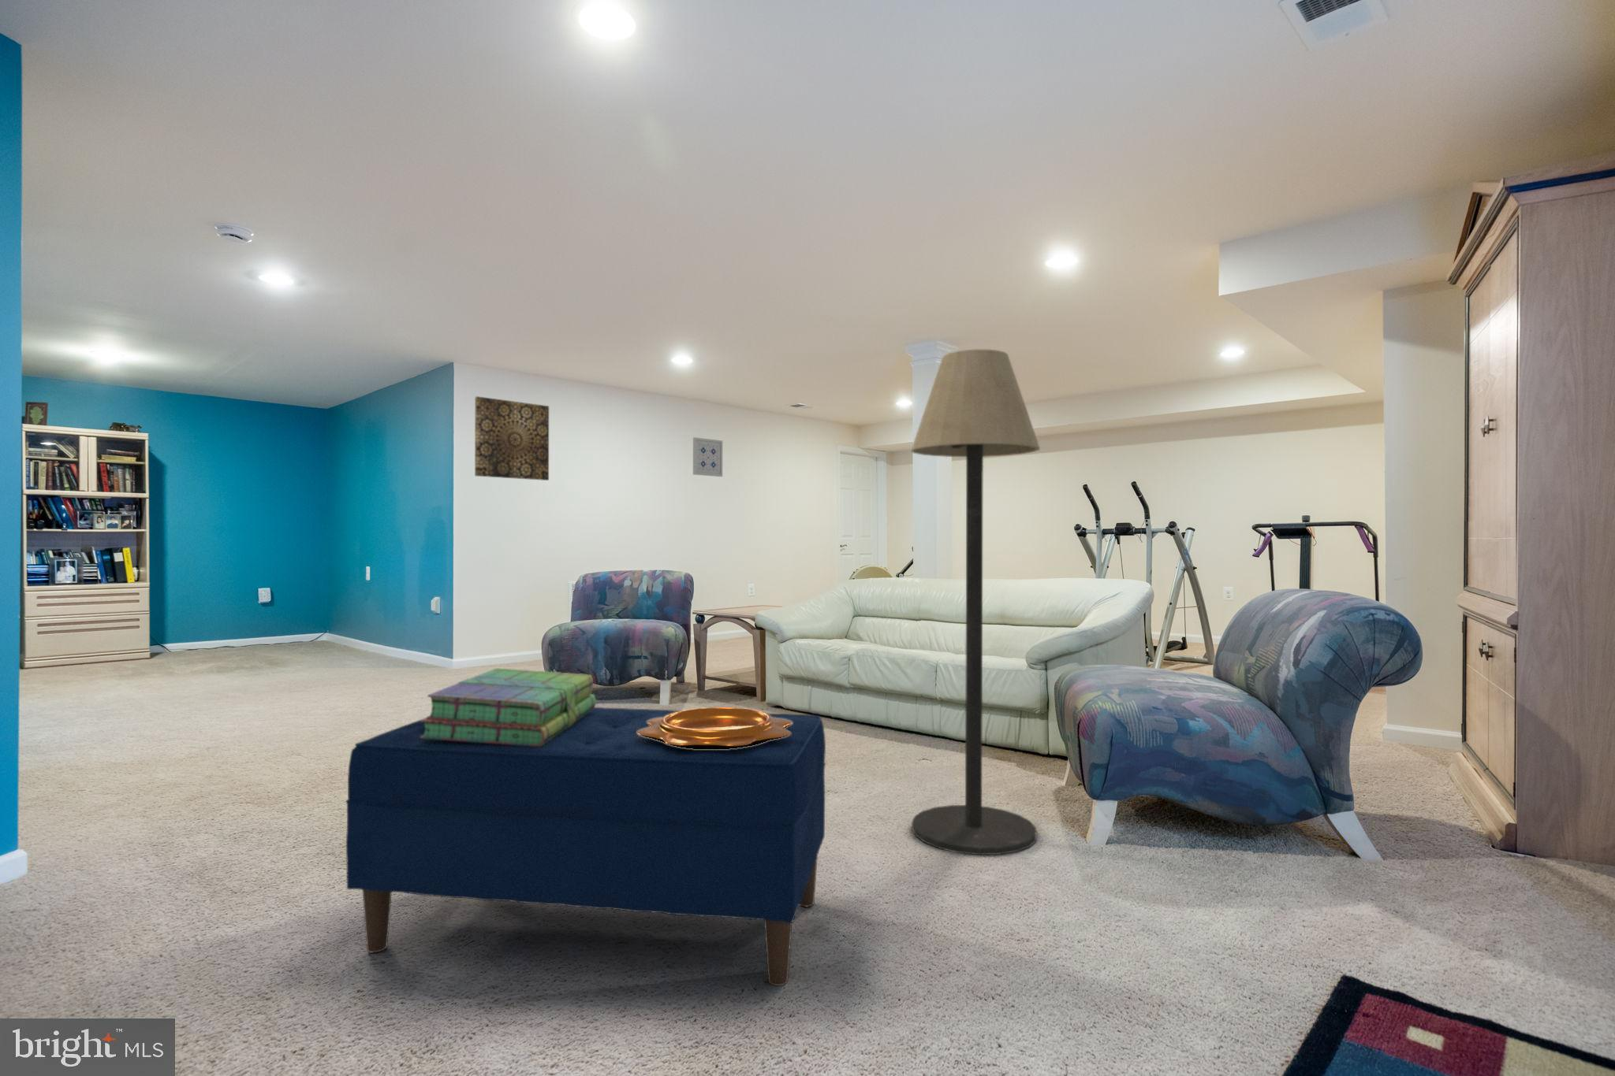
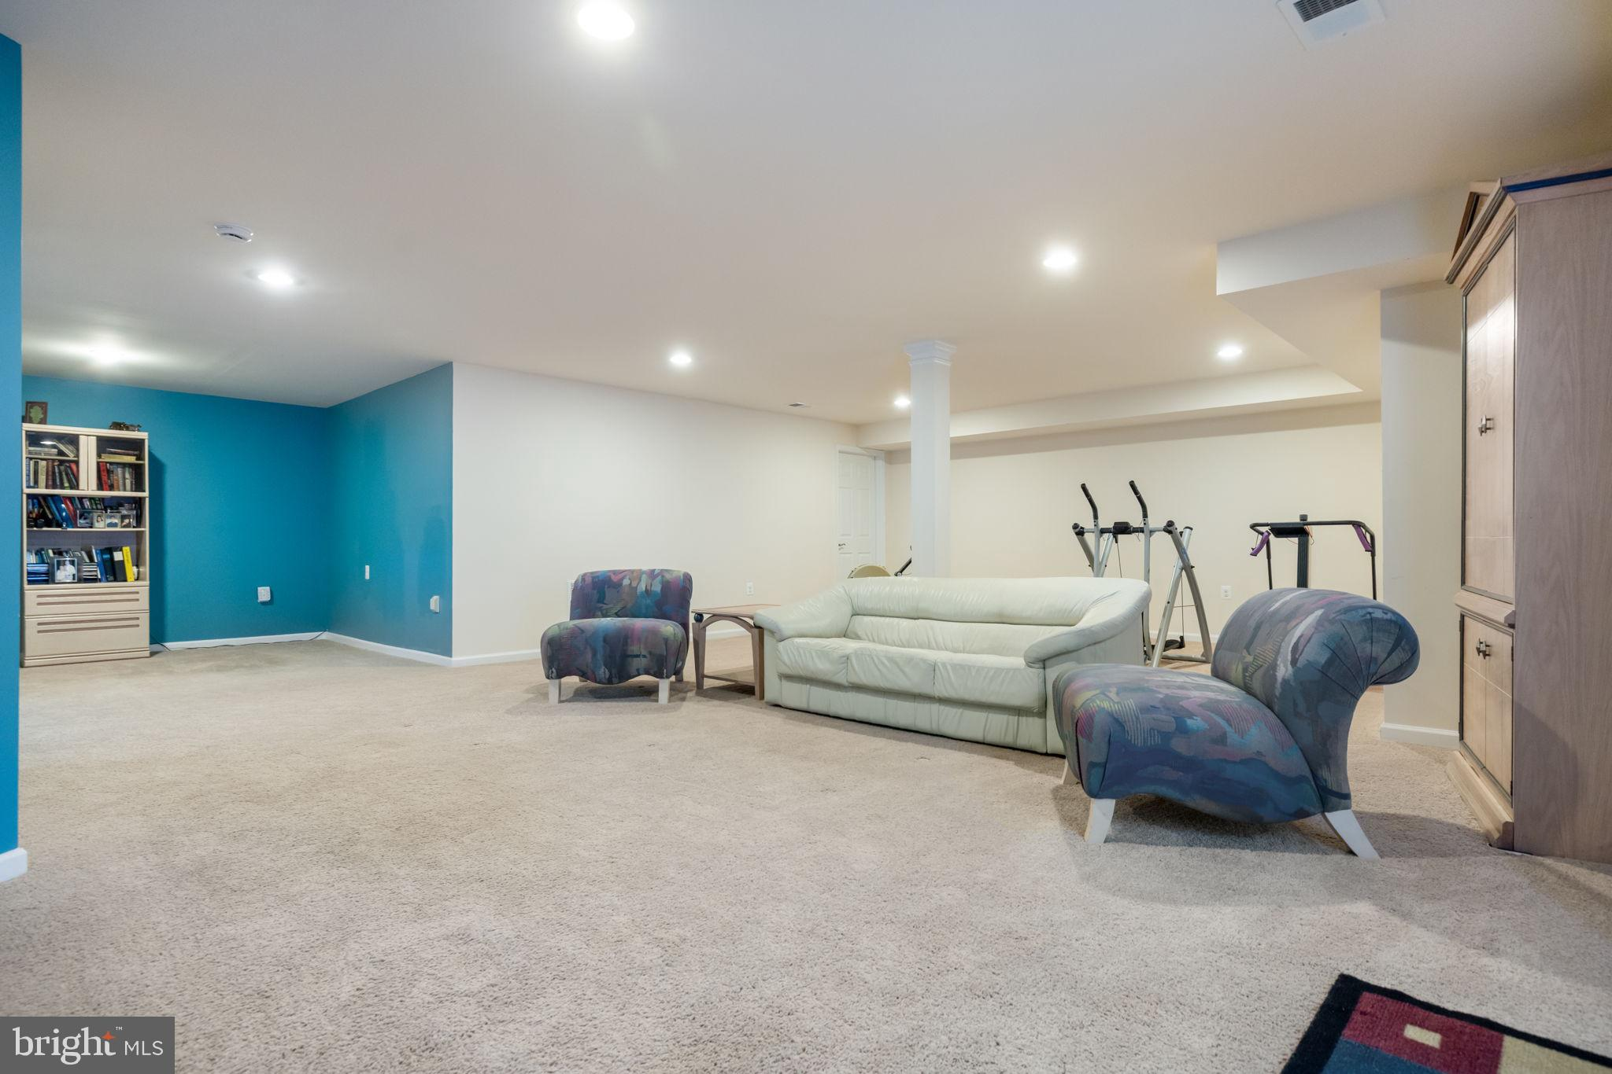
- wall art (708, 456)
- bench (604, 826)
- floor lamp (973, 594)
- stack of books (516, 706)
- wall art (513, 440)
- decorative bowl (717, 725)
